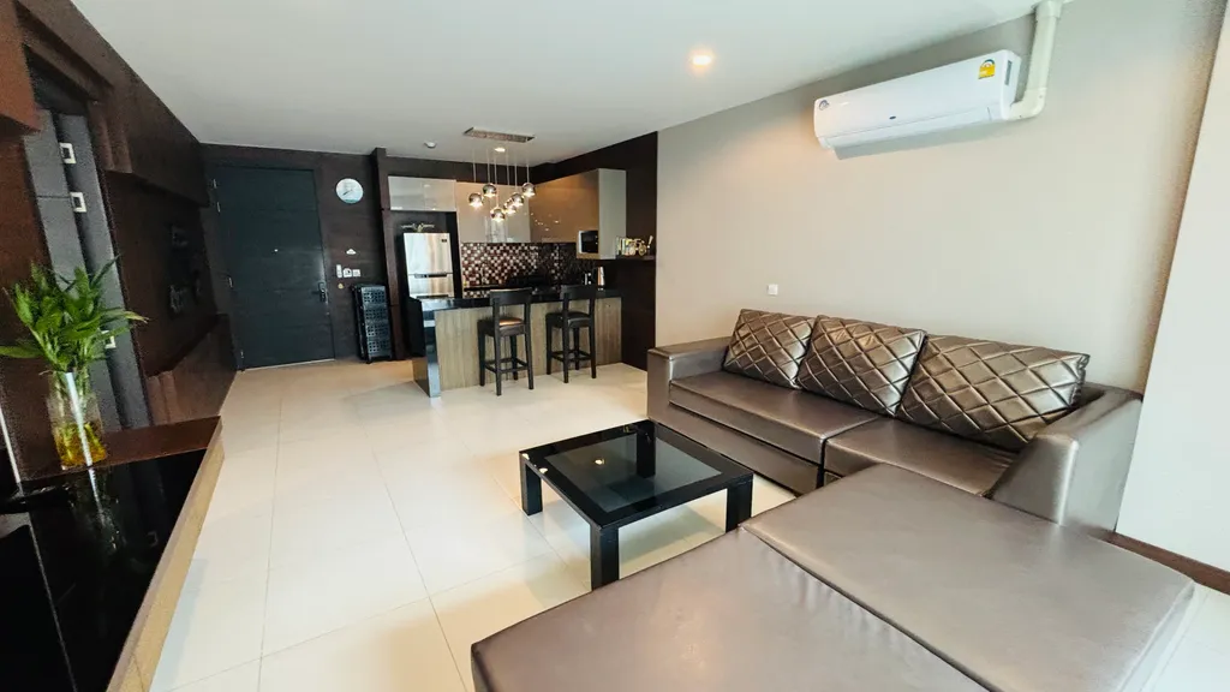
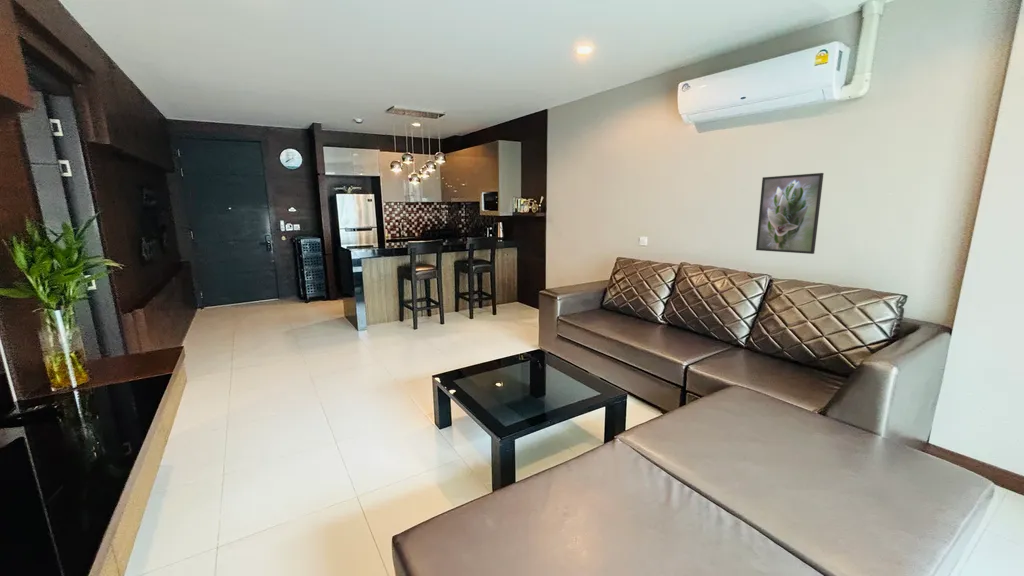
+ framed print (787, 214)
